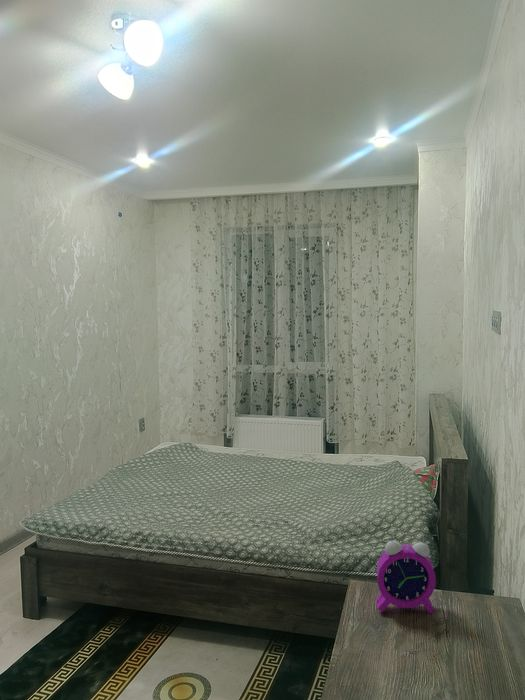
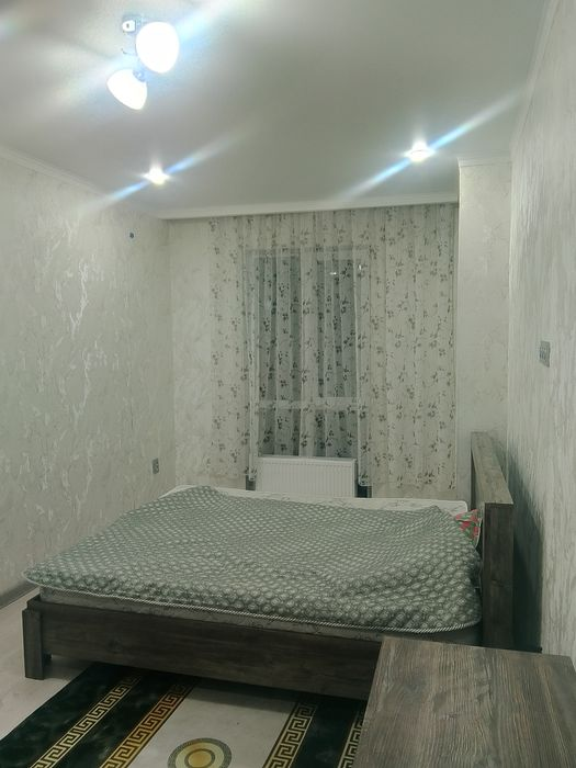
- alarm clock (406, 569)
